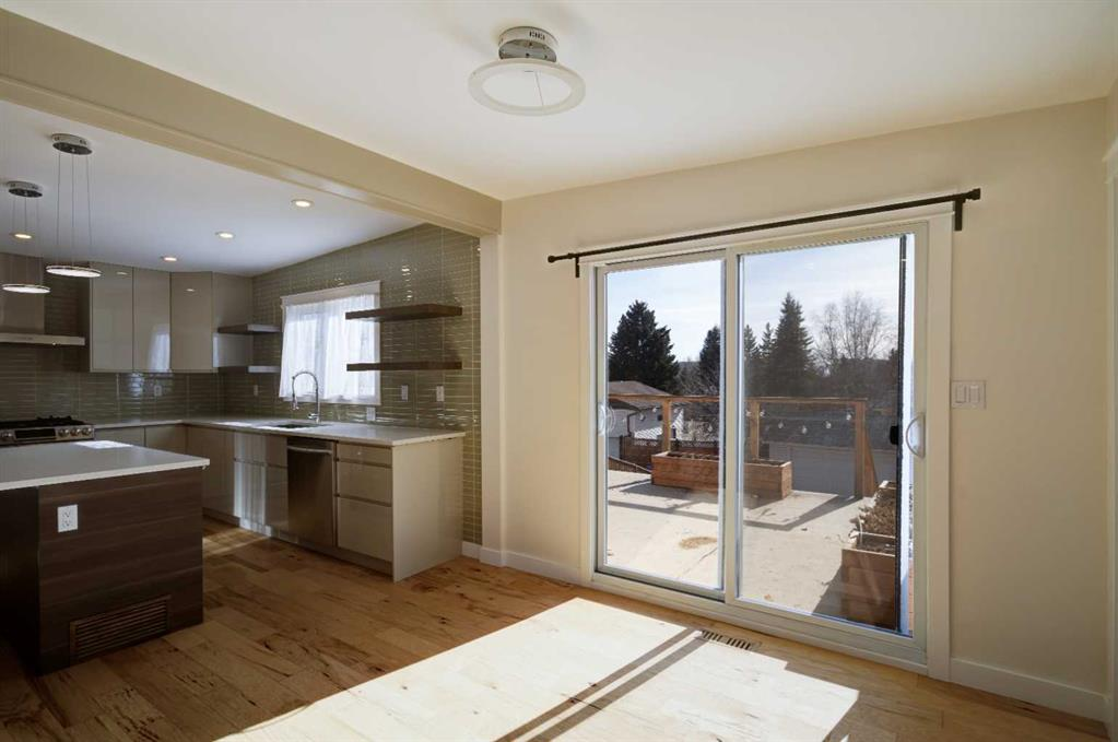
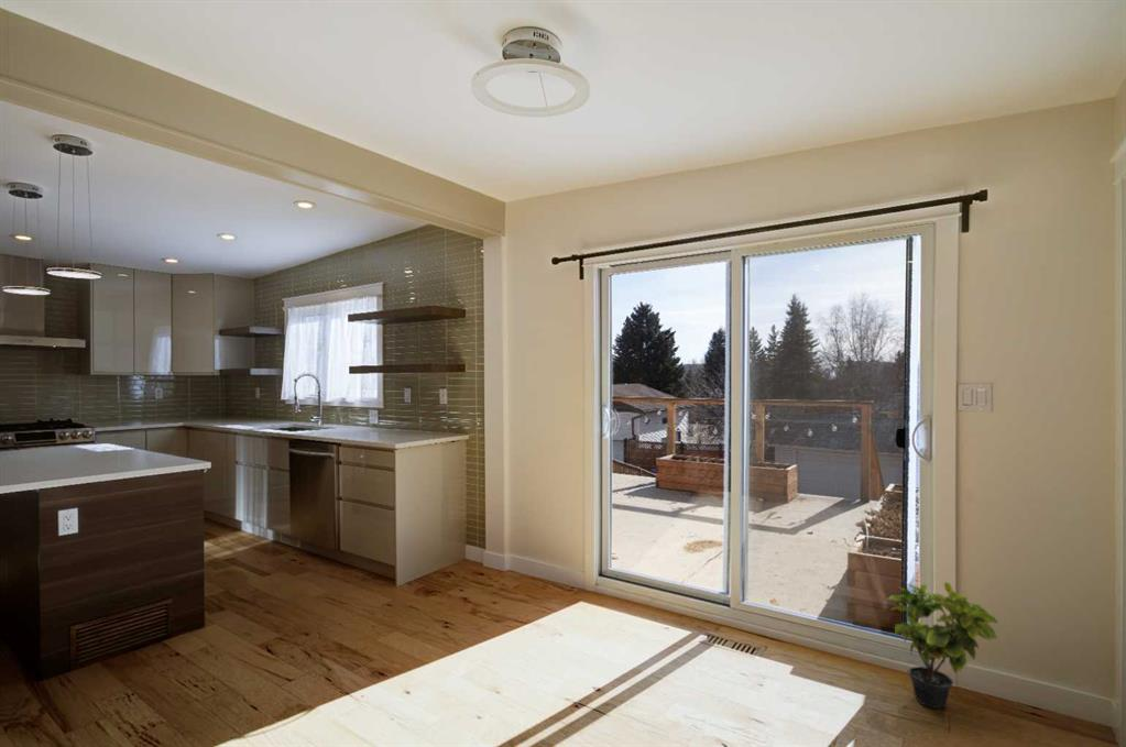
+ potted plant (939, 644)
